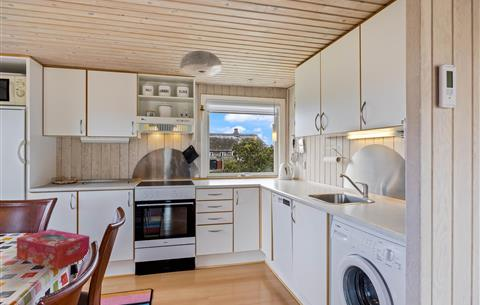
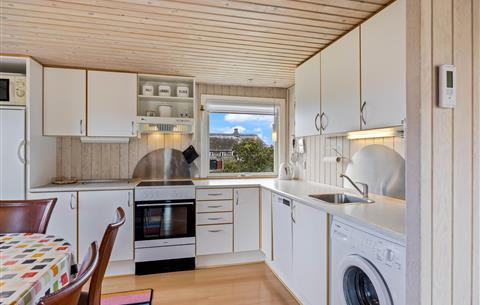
- tissue box (53, 247)
- ceiling light (201, 62)
